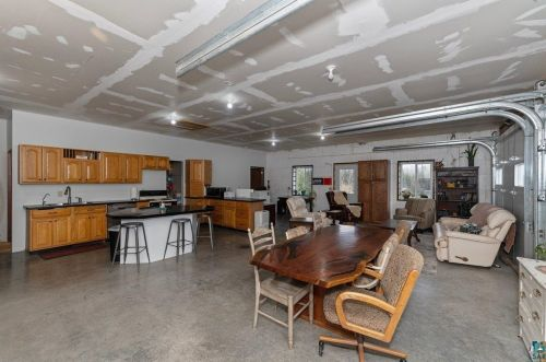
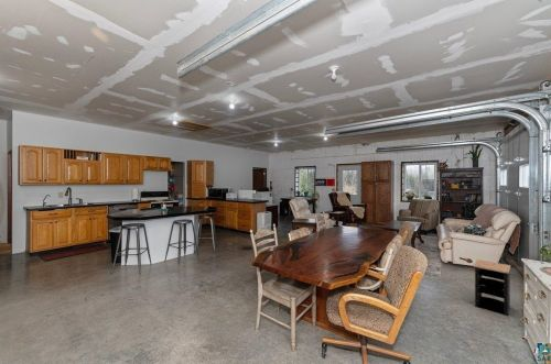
+ side table (491, 286)
